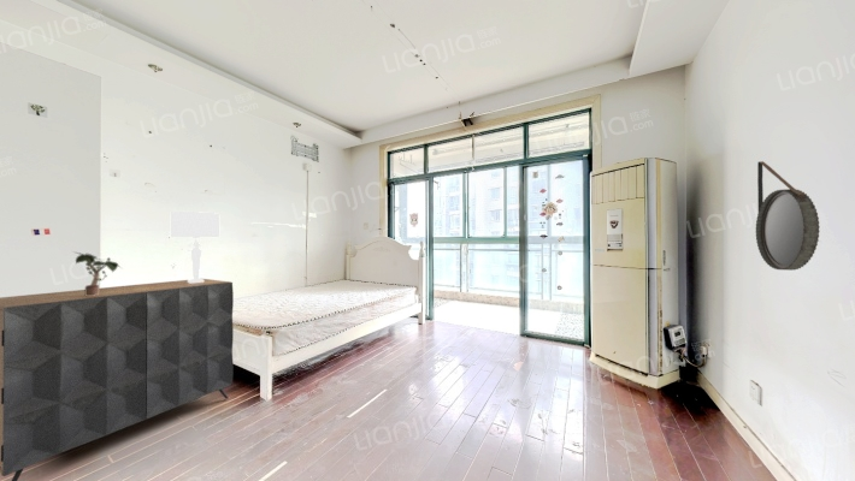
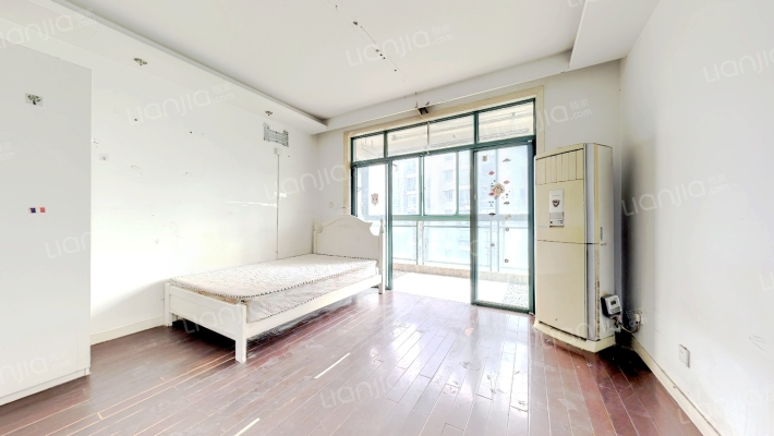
- potted plant (94, 271)
- table lamp (195, 247)
- dresser (131, 357)
- home mirror (783, 210)
